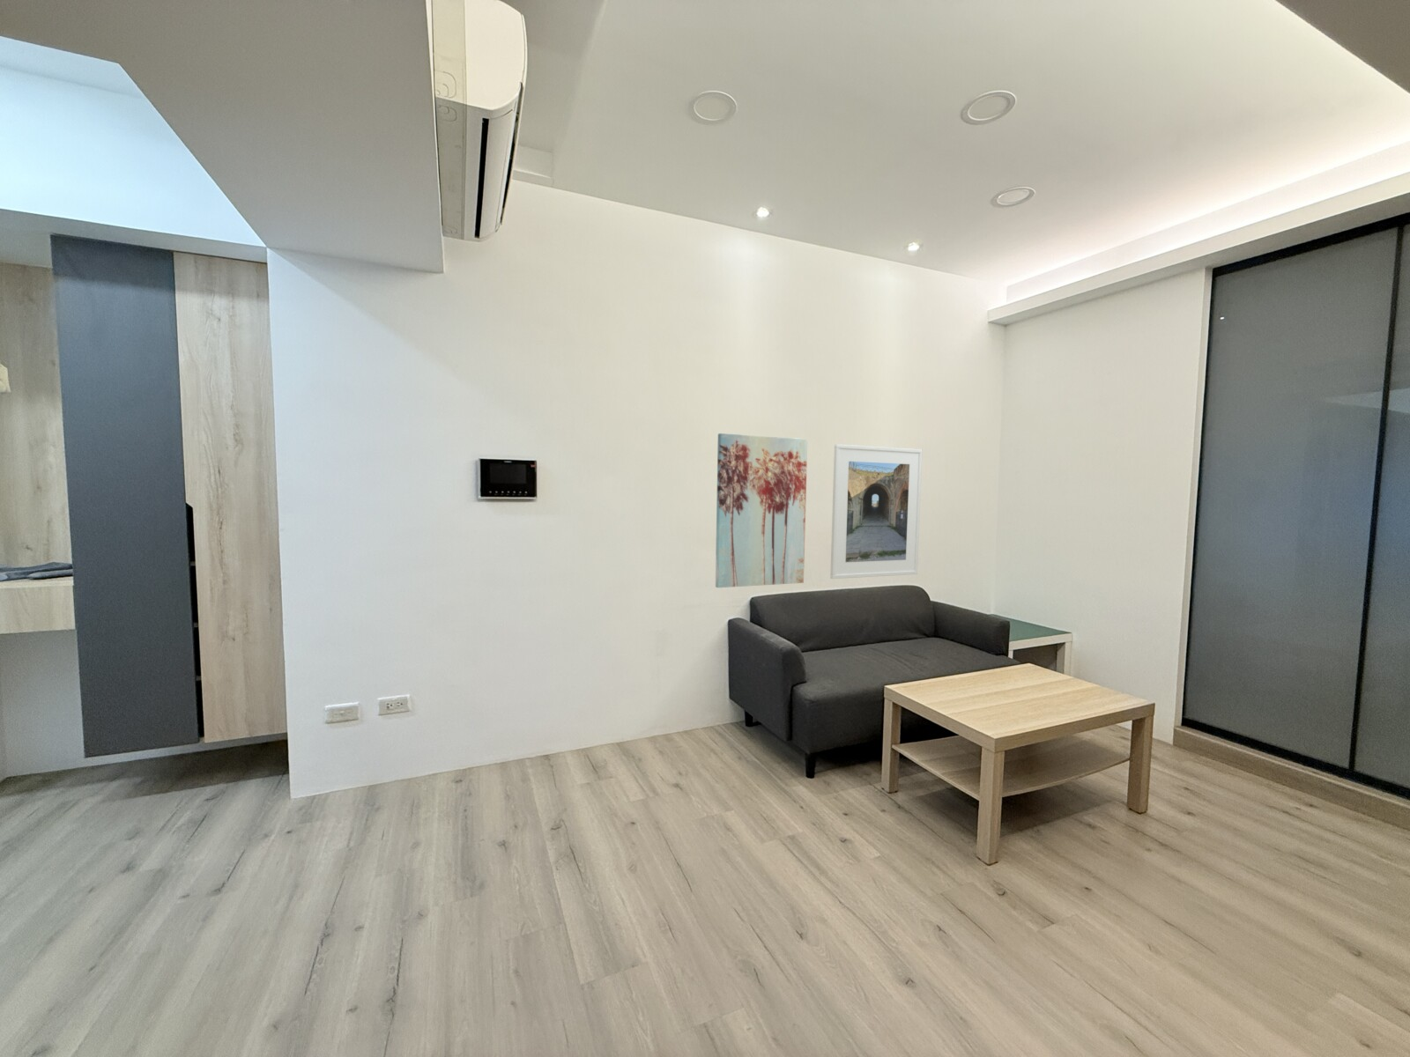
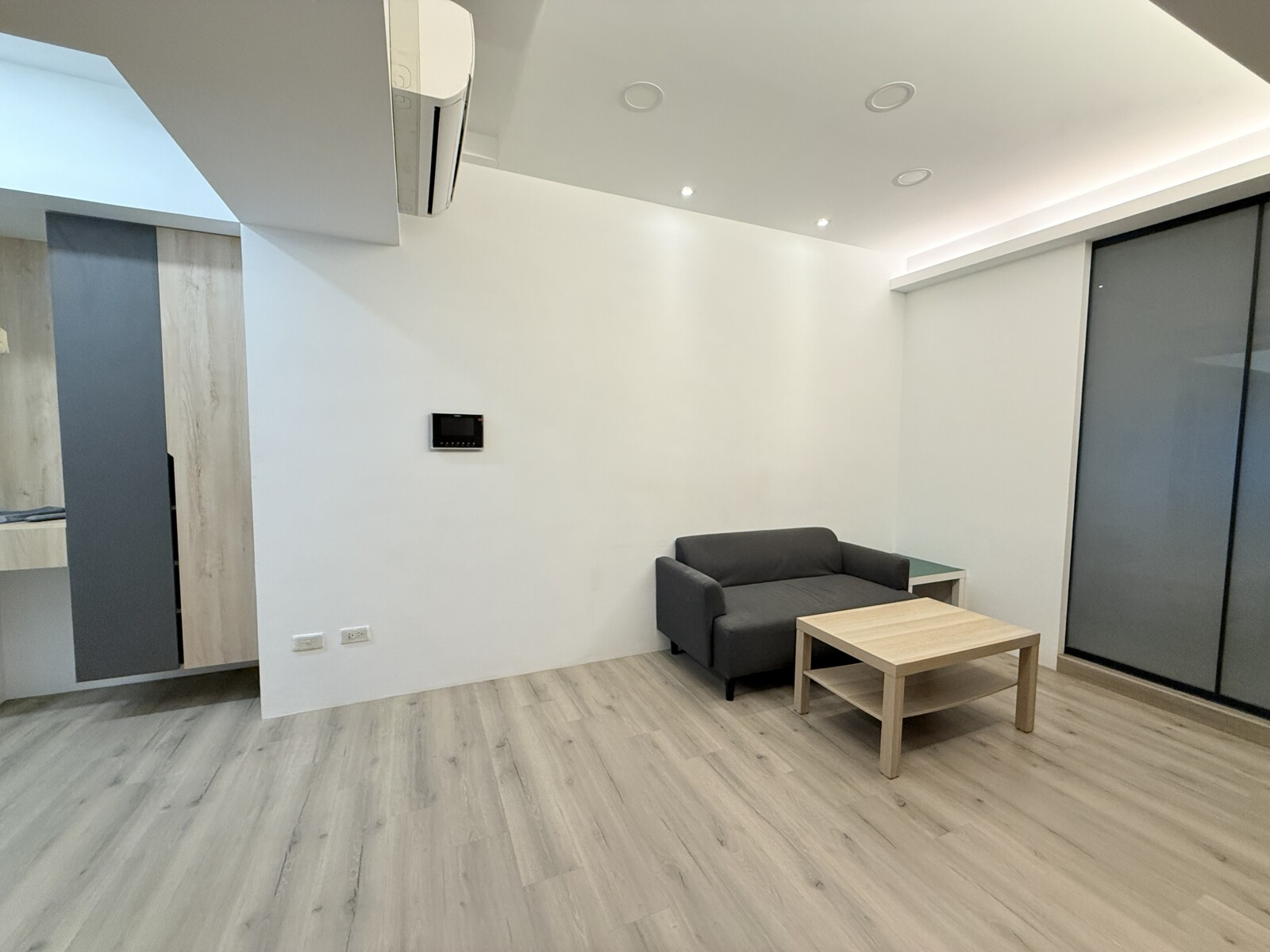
- wall art (763, 511)
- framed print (877, 512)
